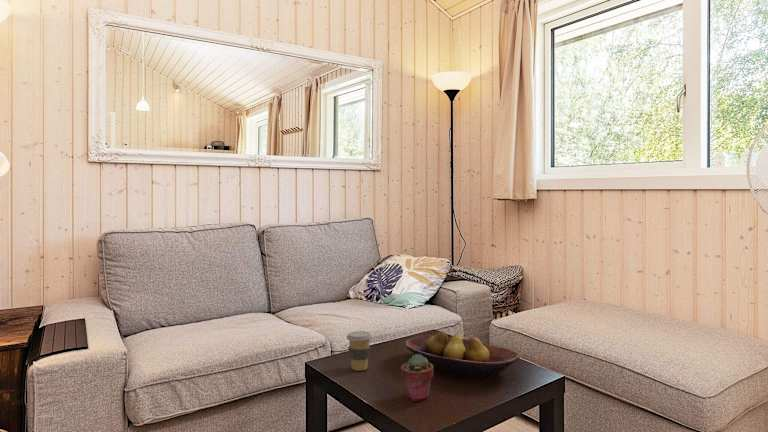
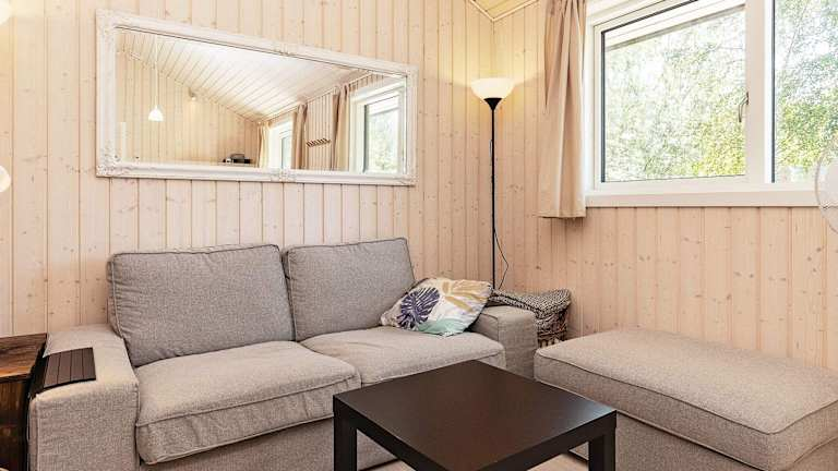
- fruit bowl (459, 350)
- coffee cup (359, 350)
- potted succulent (417, 375)
